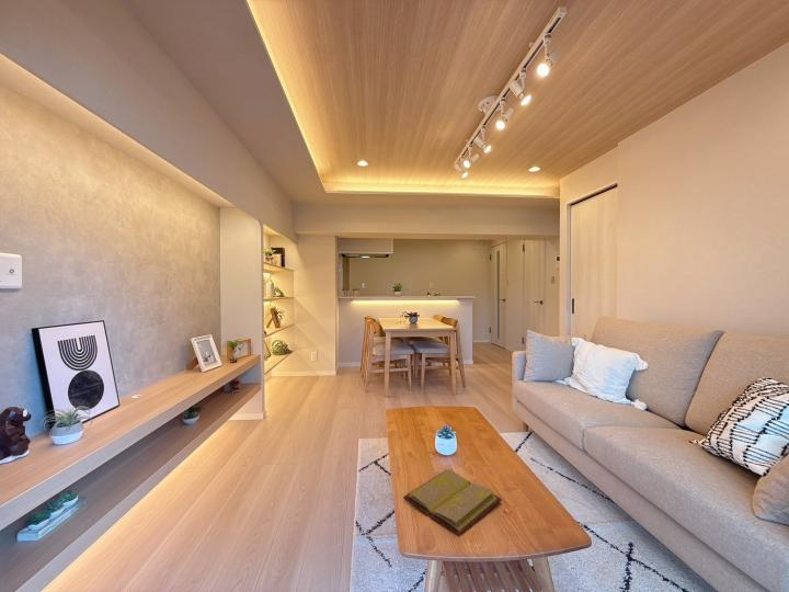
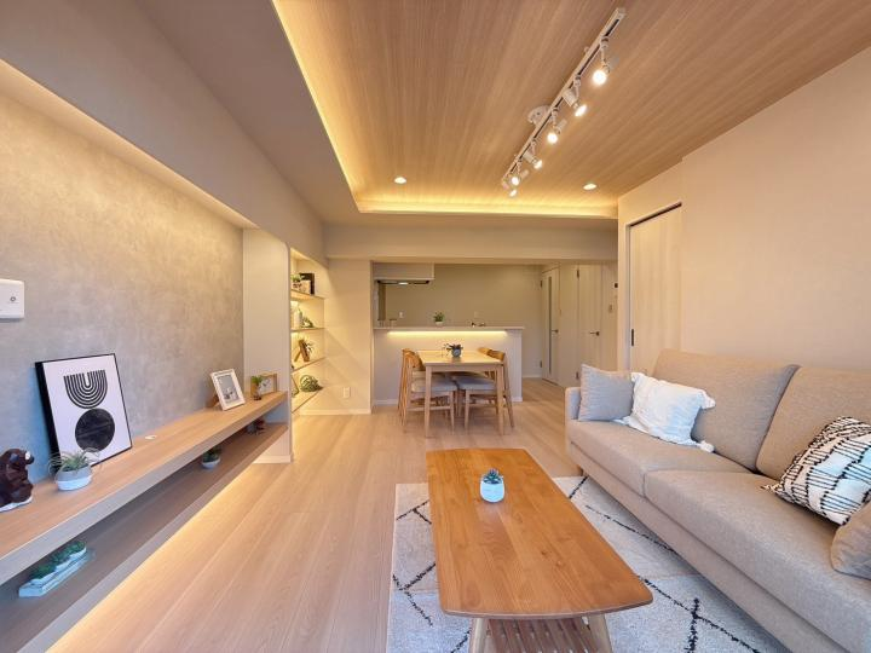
- diary (451, 496)
